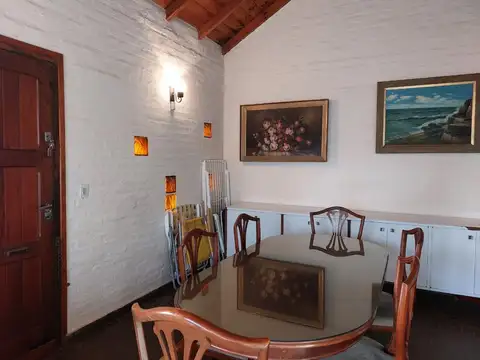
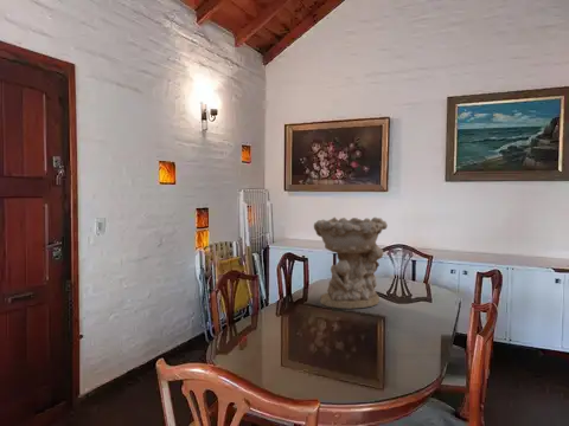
+ decorative bowl (349, 259)
